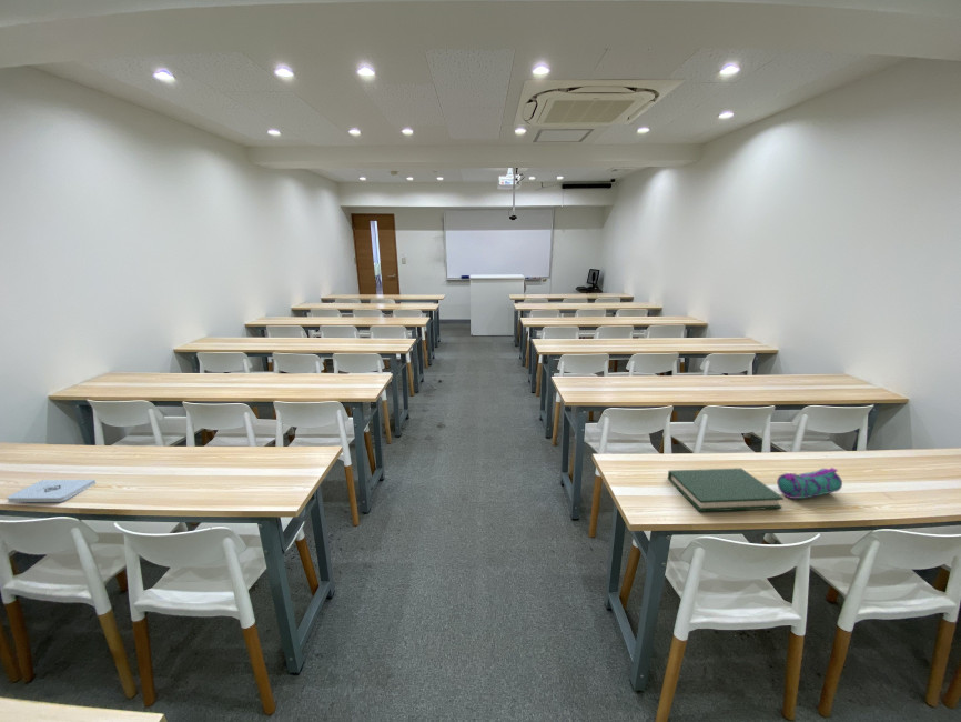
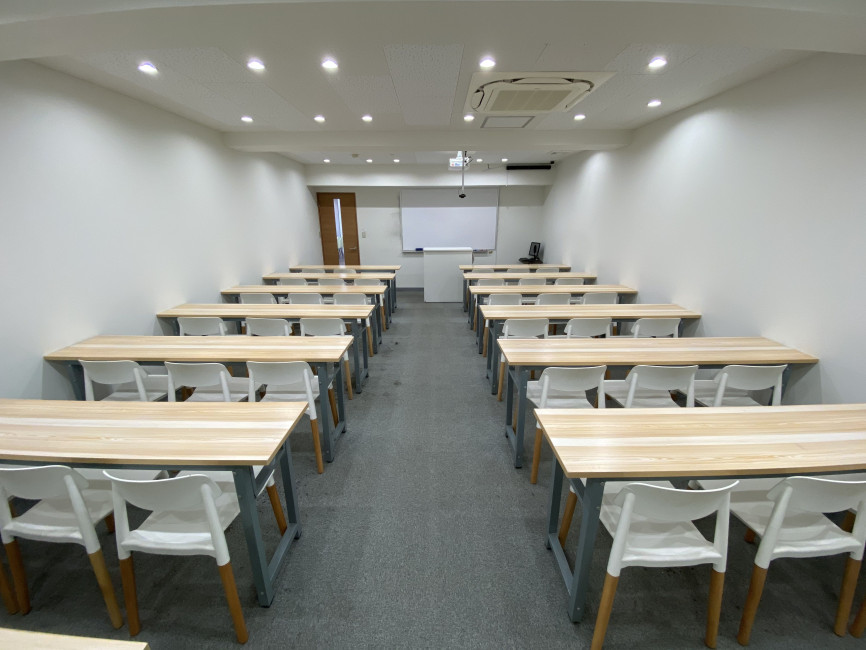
- hardback book (721, 488)
- pencil case (809, 482)
- notepad (51, 490)
